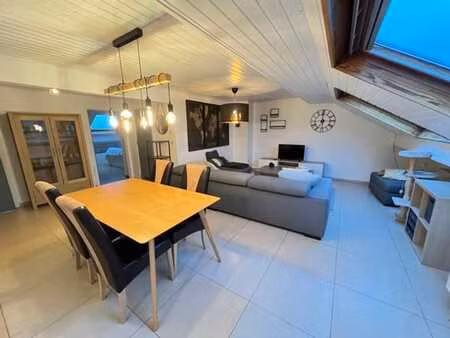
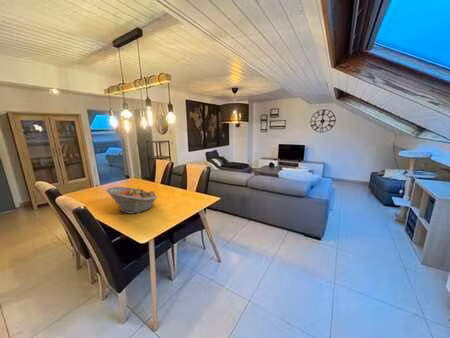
+ fruit basket (133, 196)
